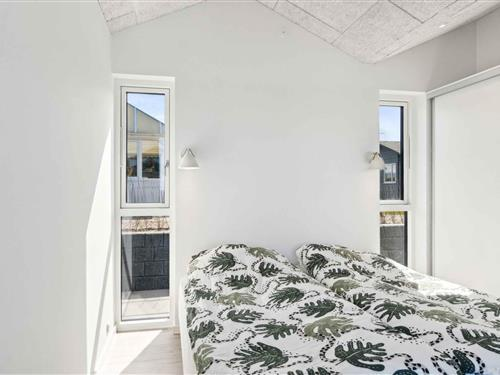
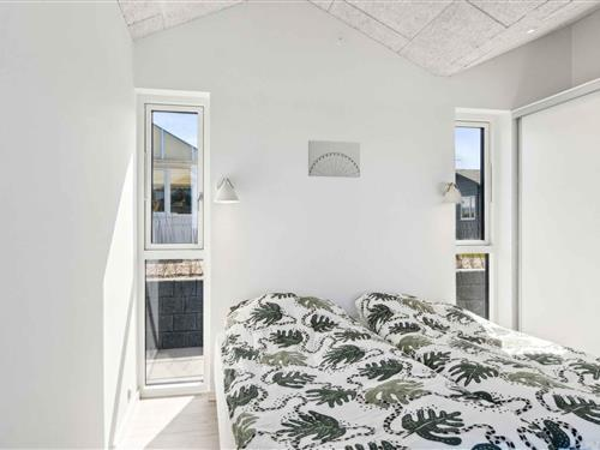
+ wall art (334, 158)
